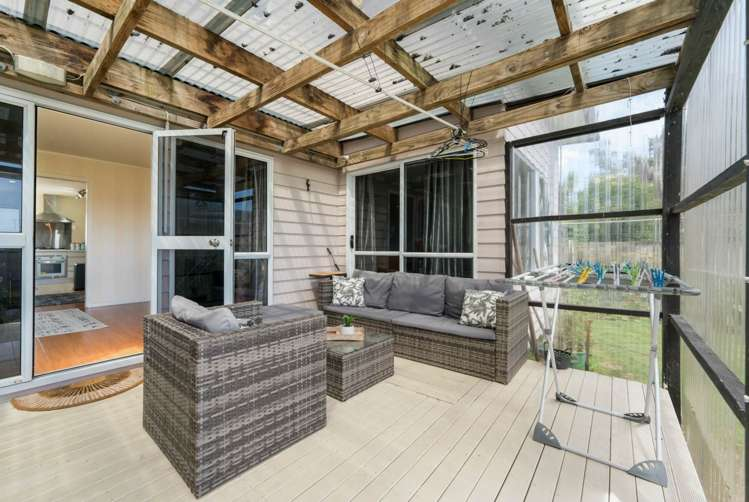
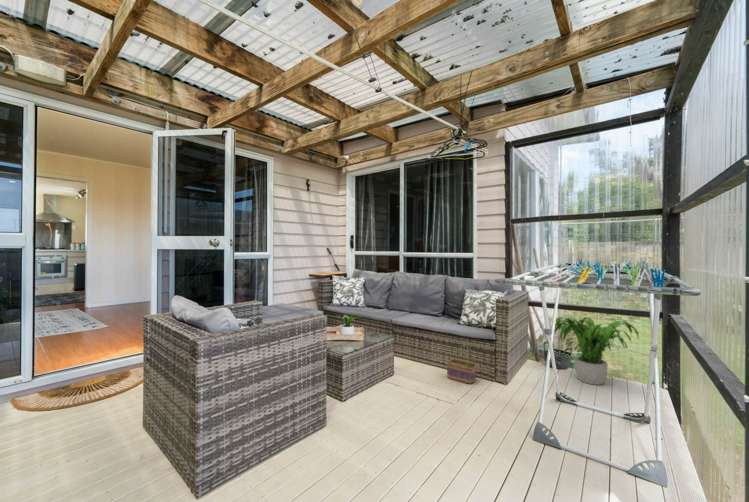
+ basket (461, 363)
+ potted plant (594, 349)
